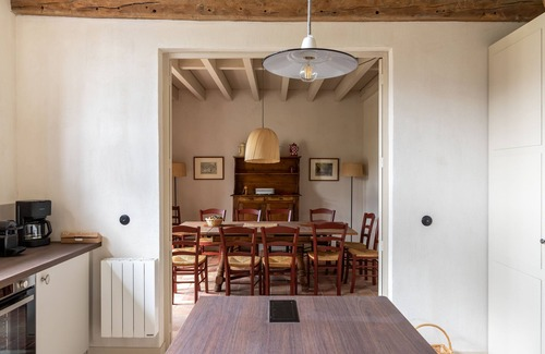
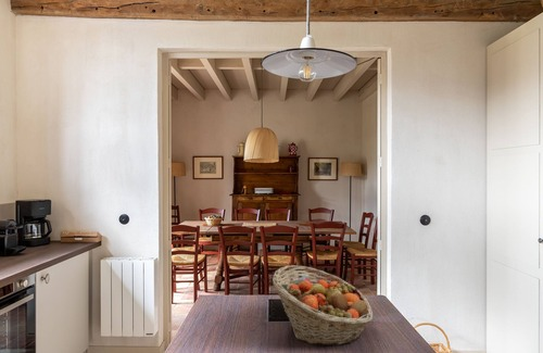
+ fruit basket (321, 300)
